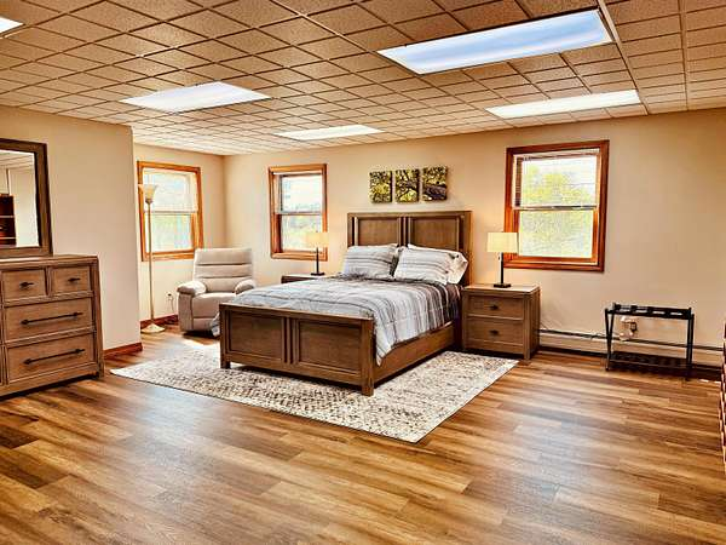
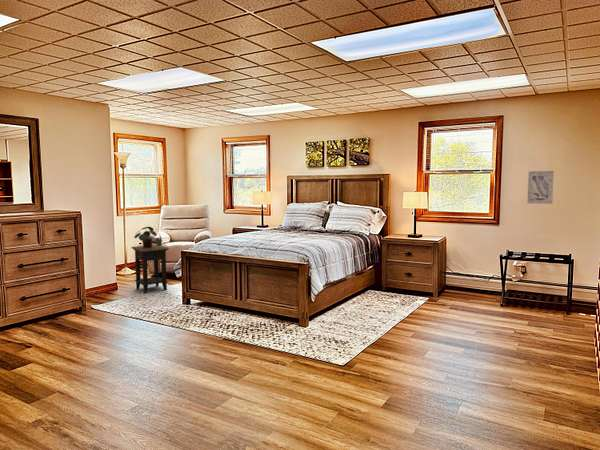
+ potted plant (147, 236)
+ wall art (540, 187)
+ side table (154, 268)
